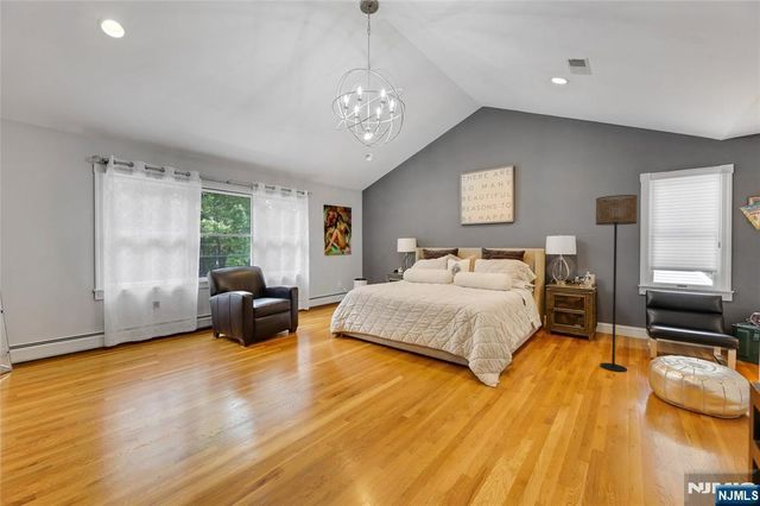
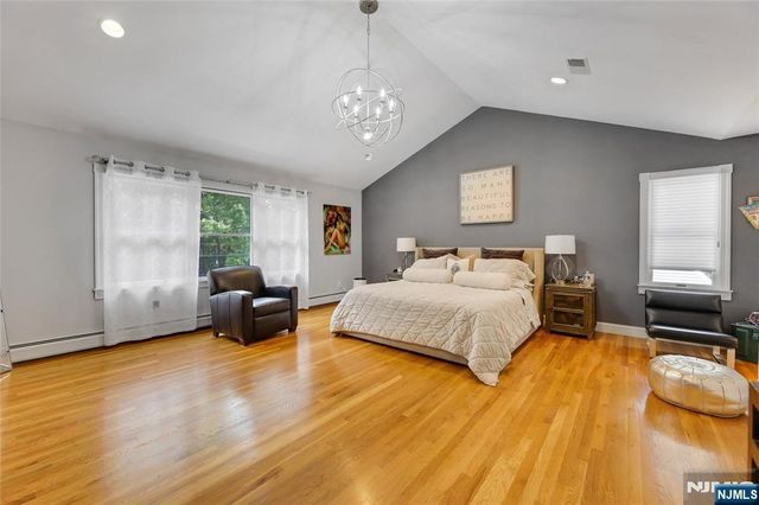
- floor lamp (614, 283)
